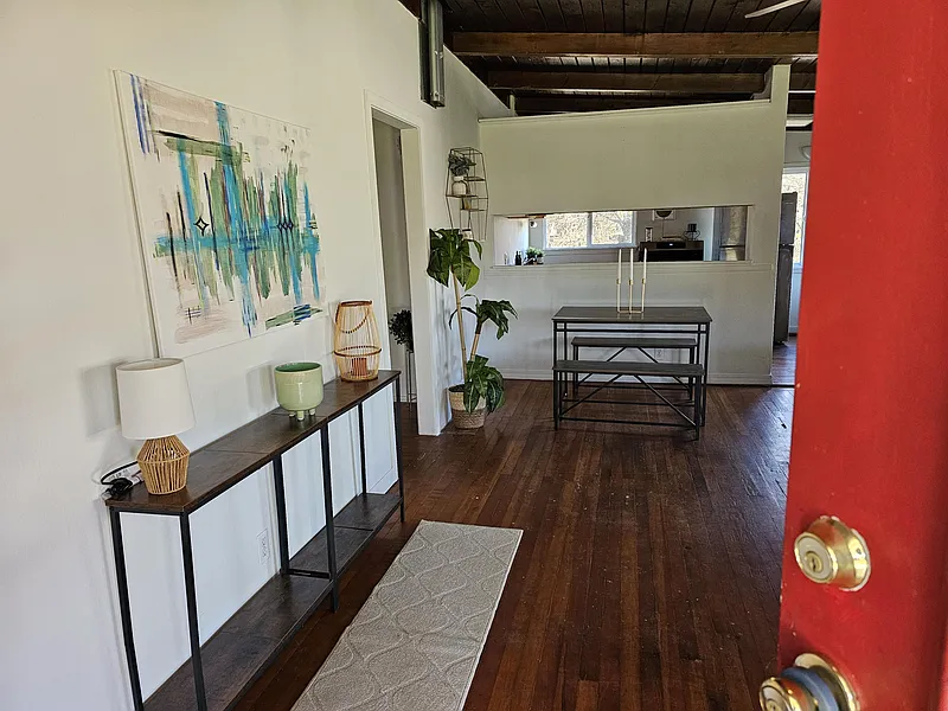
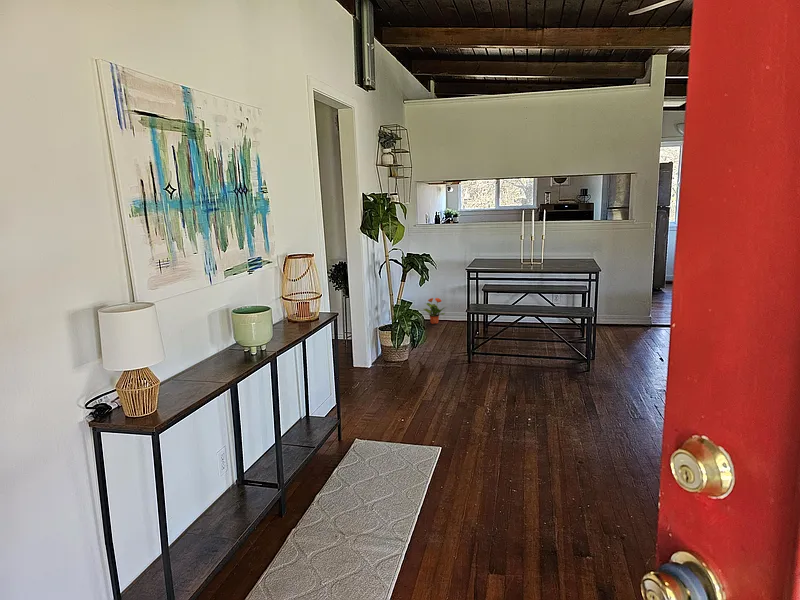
+ potted plant (434, 310)
